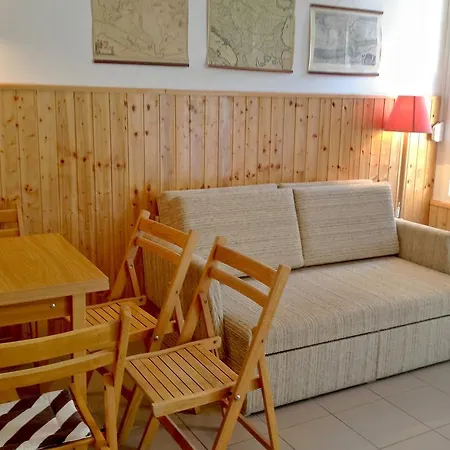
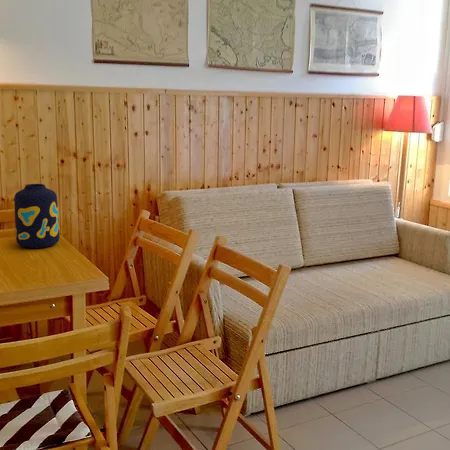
+ vase (36, 214)
